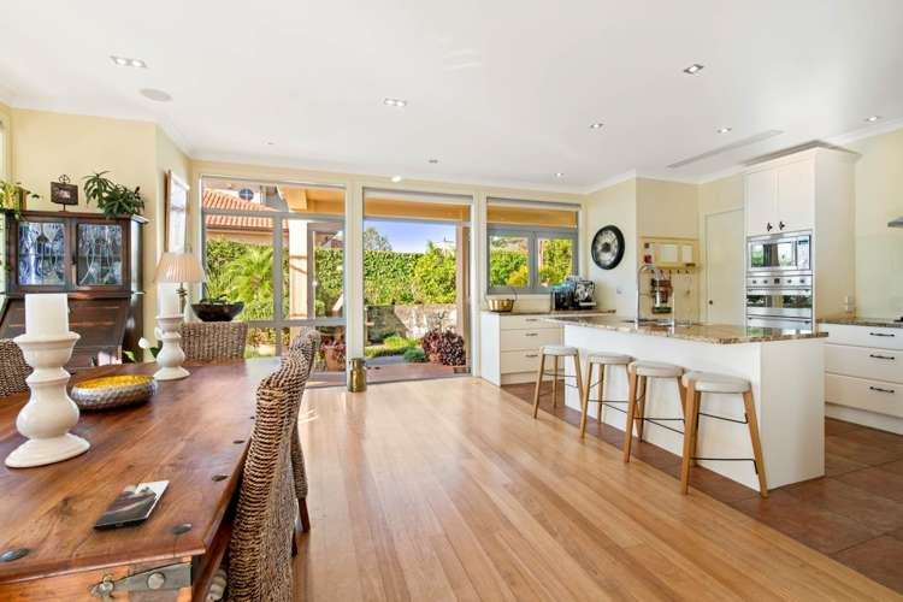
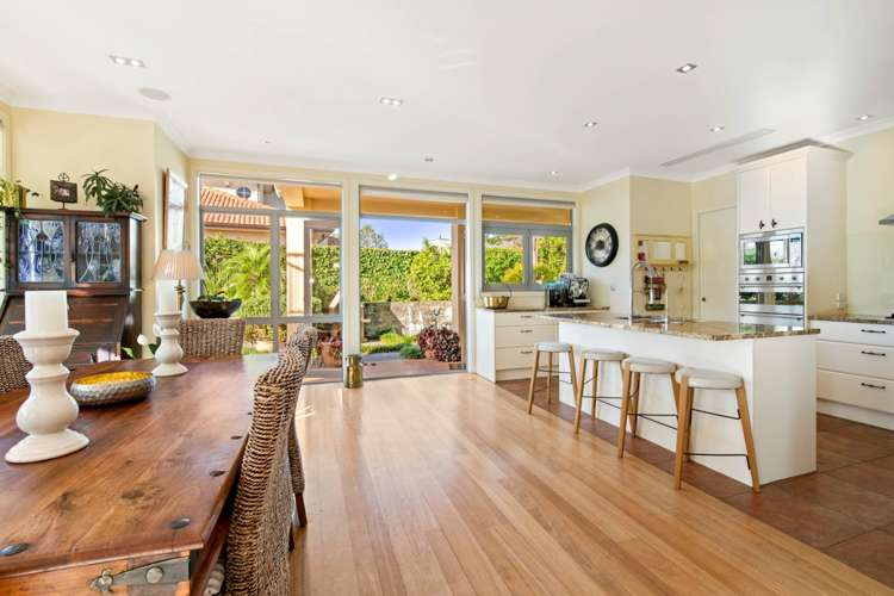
- smartphone (135, 502)
